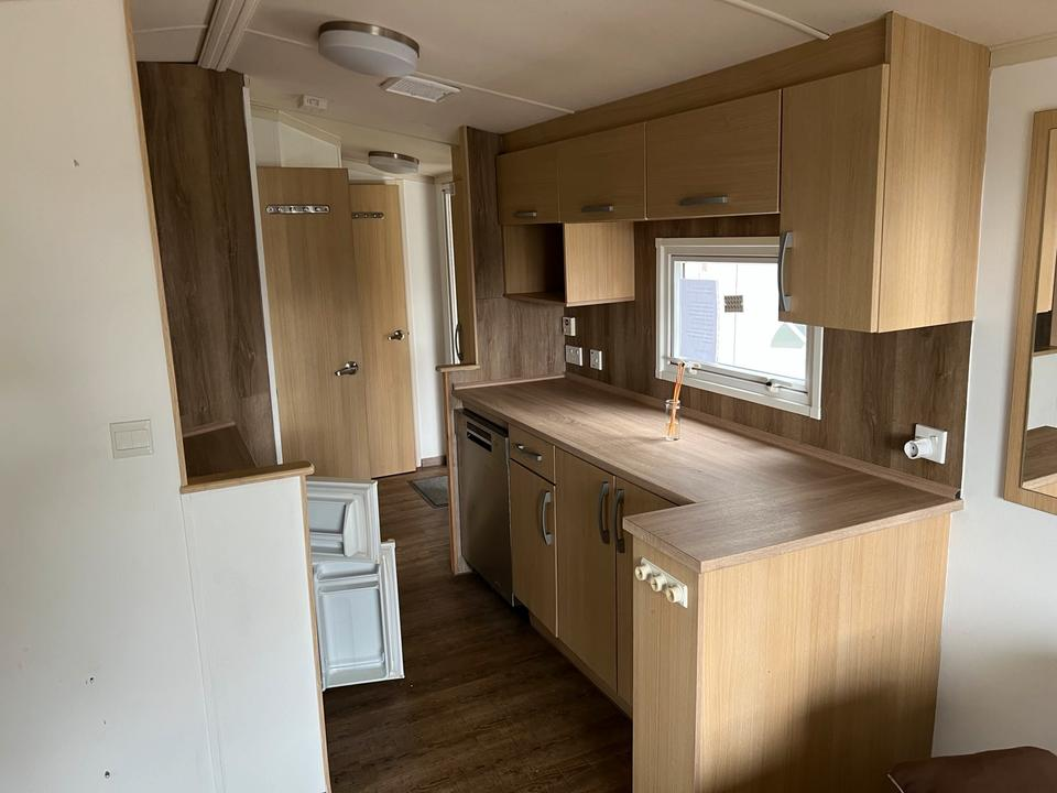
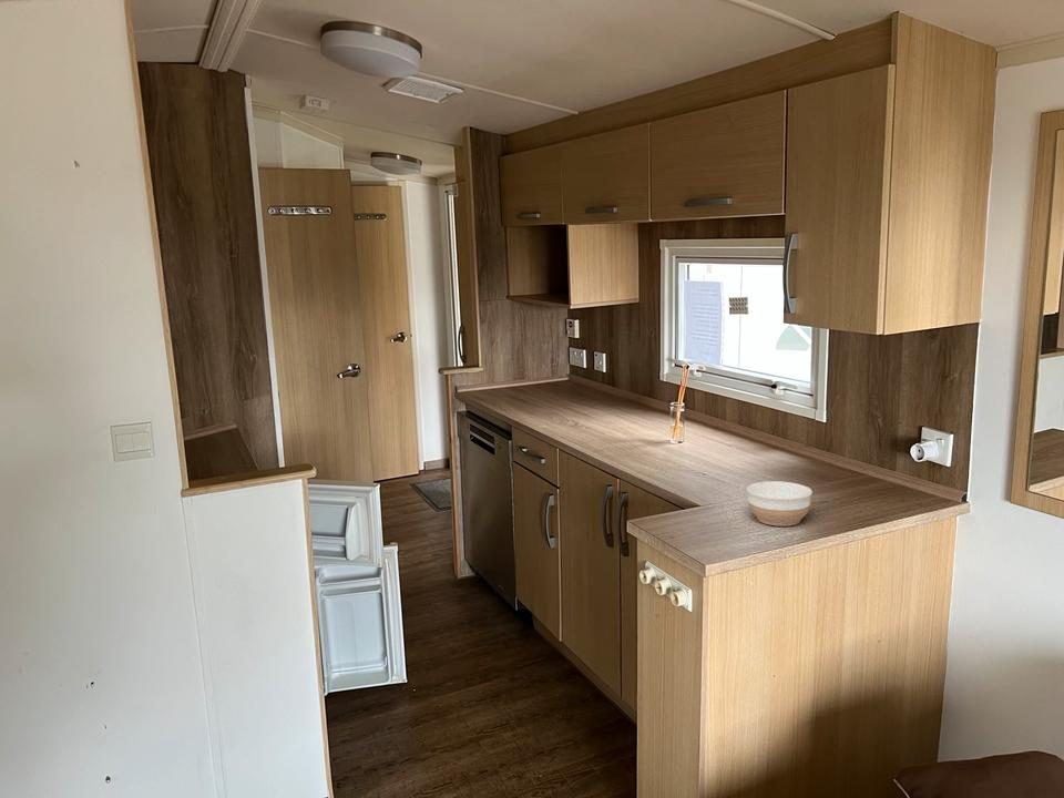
+ bowl (778, 504)
